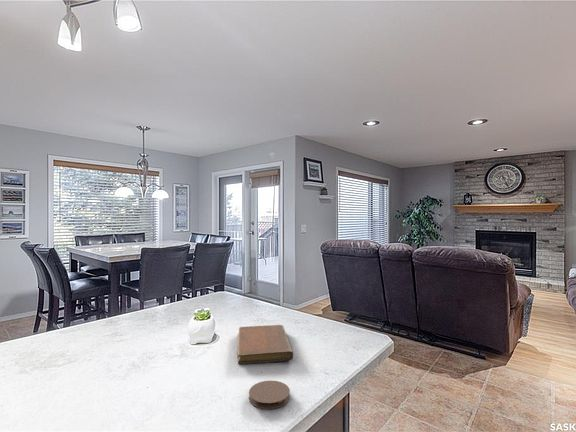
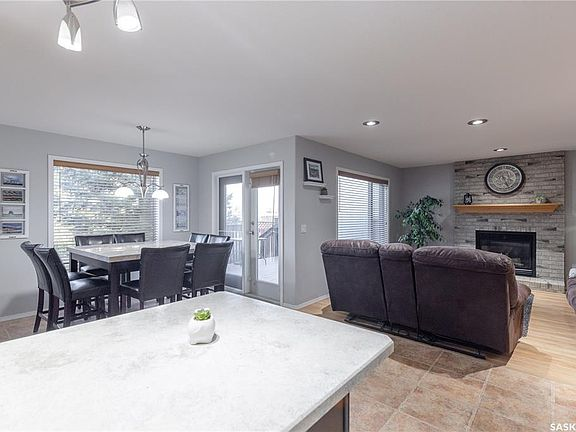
- notebook (263, 341)
- coaster (269, 393)
